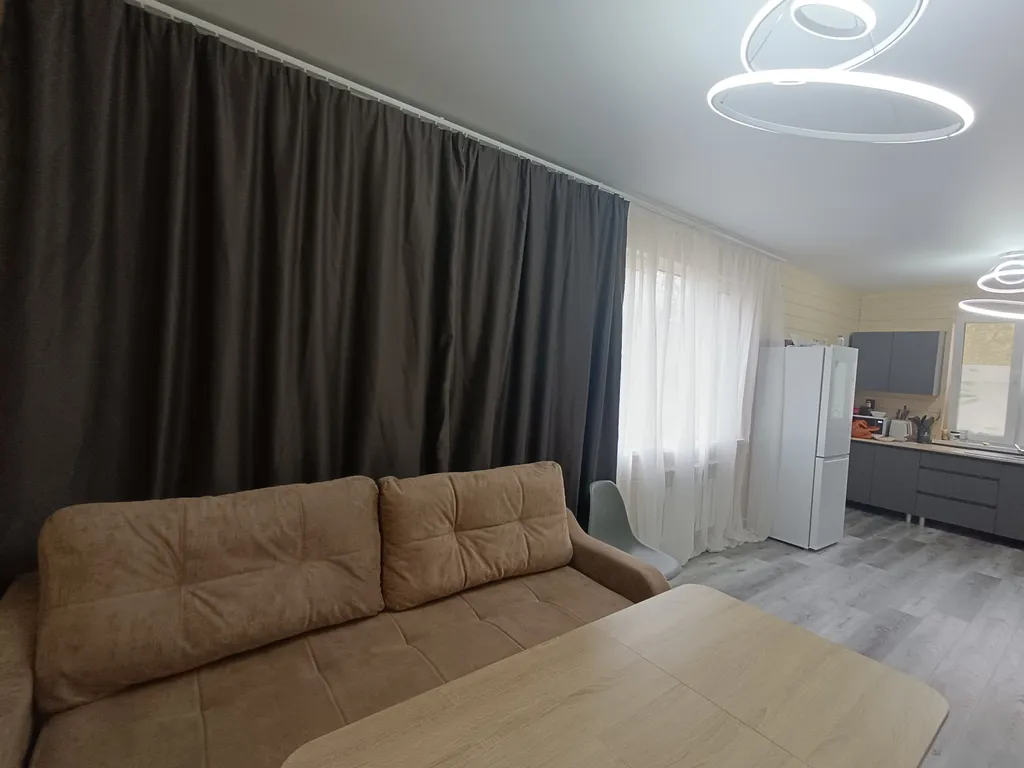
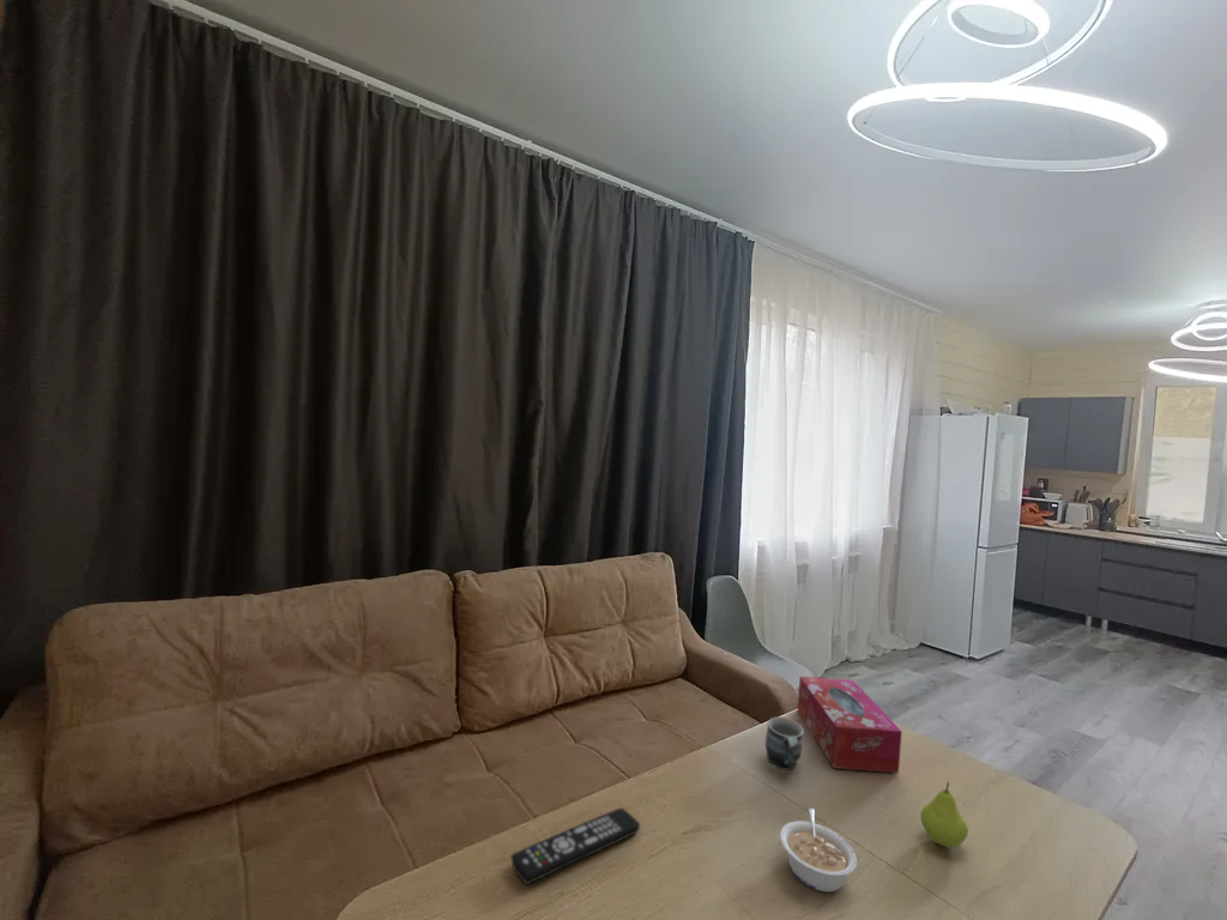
+ mug (786, 746)
+ tissue box (844, 719)
+ remote control (578, 843)
+ fruit (944, 812)
+ legume (814, 854)
